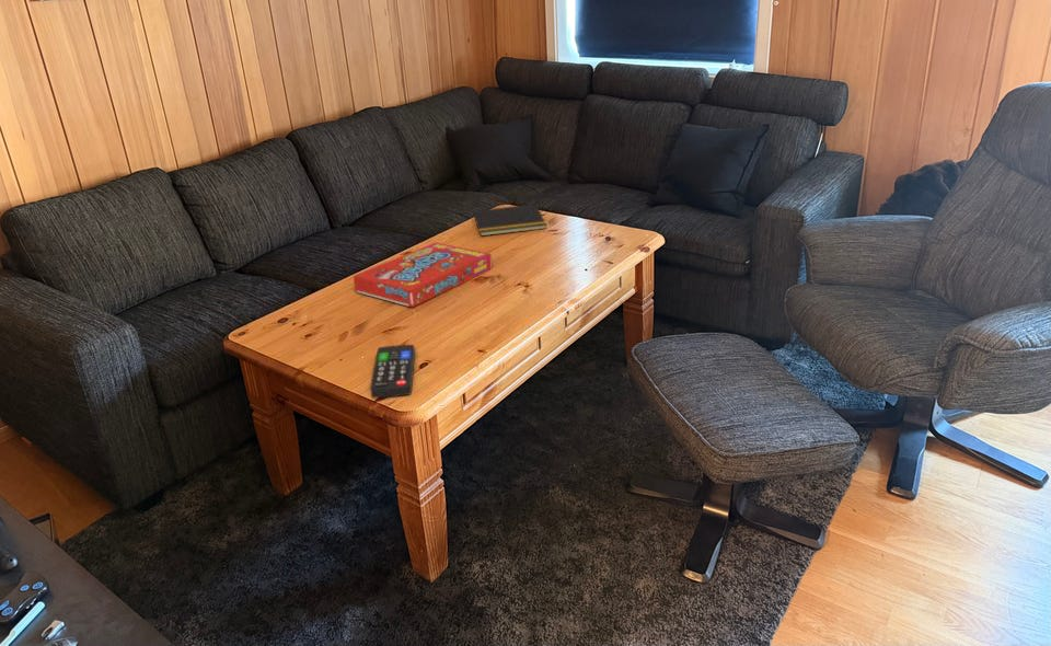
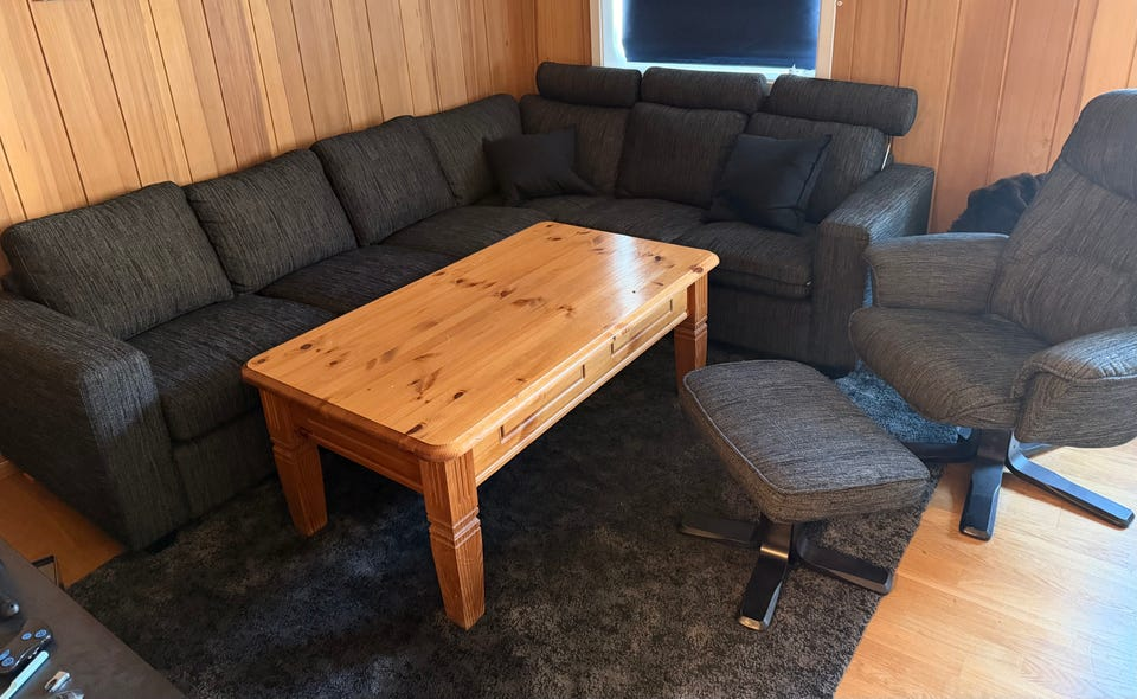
- snack box (424, 272)
- notepad (509, 219)
- remote control (393, 369)
